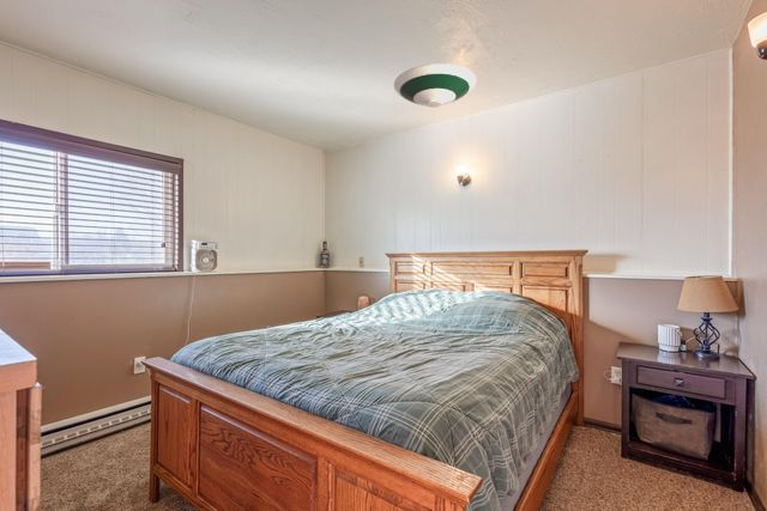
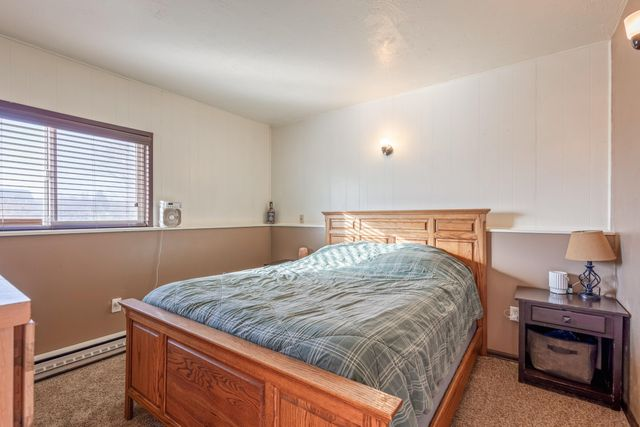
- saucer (434, 95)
